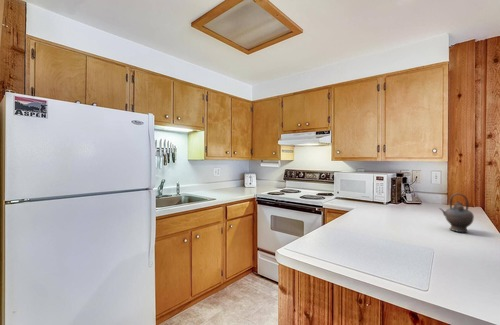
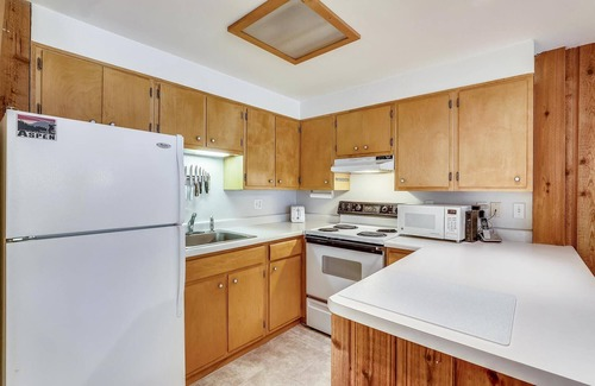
- teapot (455, 211)
